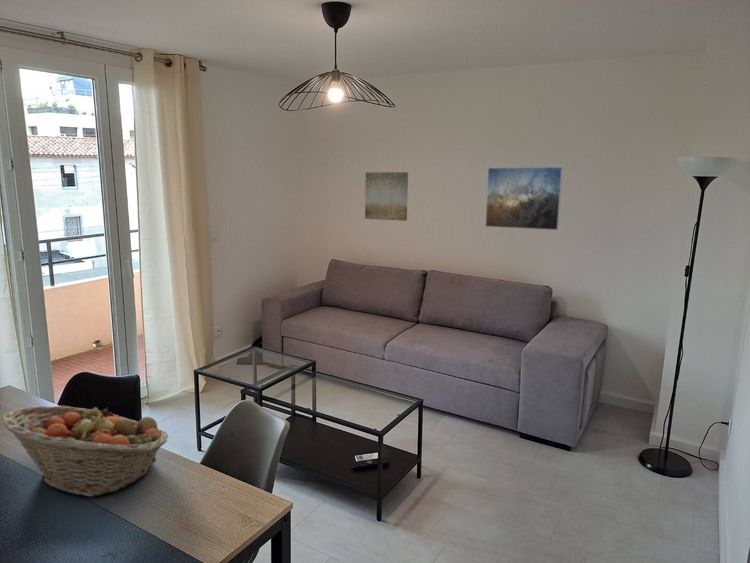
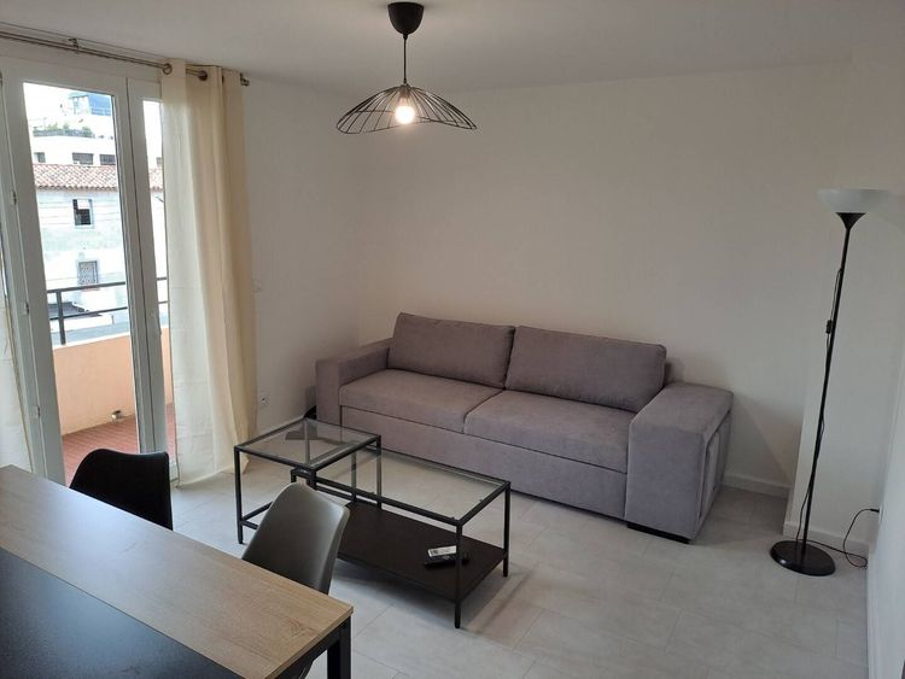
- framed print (522, 198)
- wall art (386, 196)
- fruit basket (89, 439)
